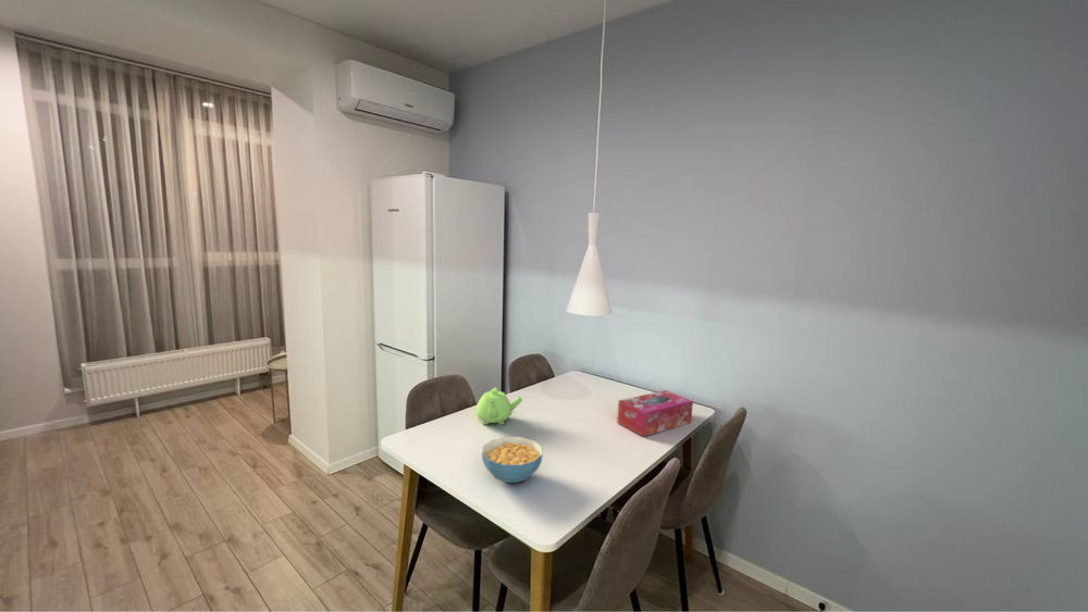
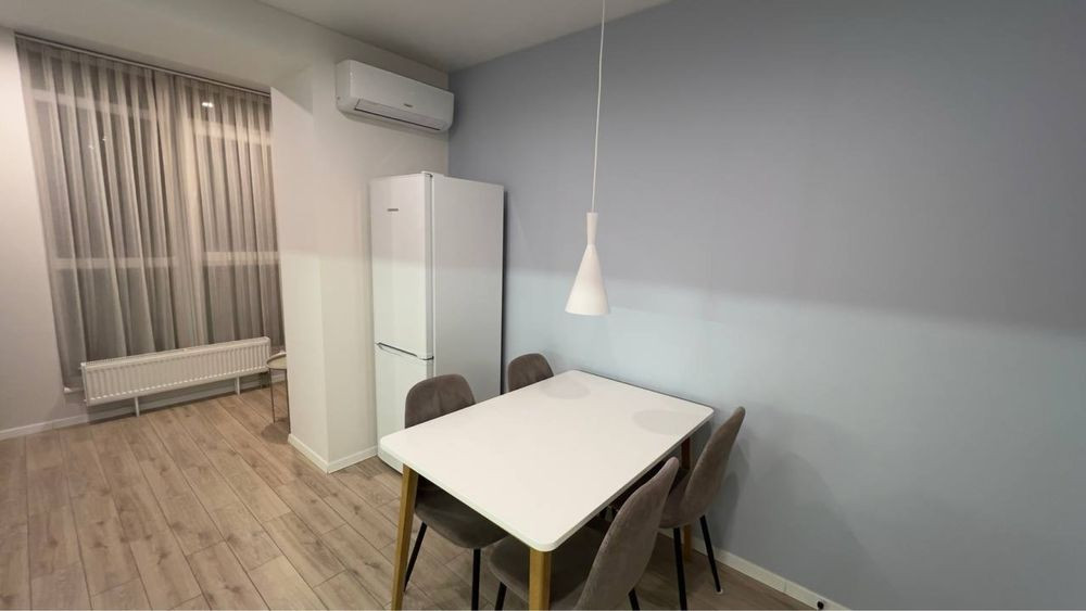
- teapot (498, 405)
- cereal bowl (511, 463)
- tissue box (655, 411)
